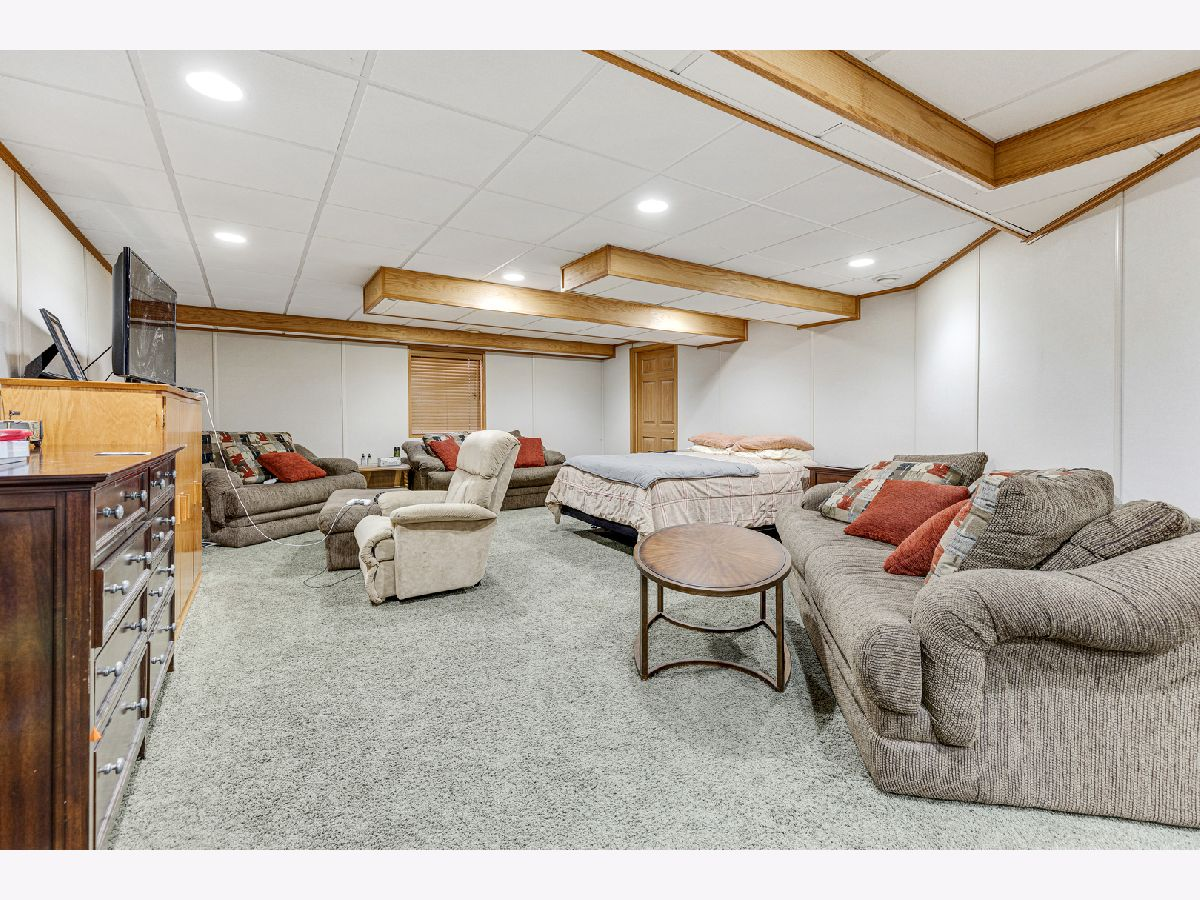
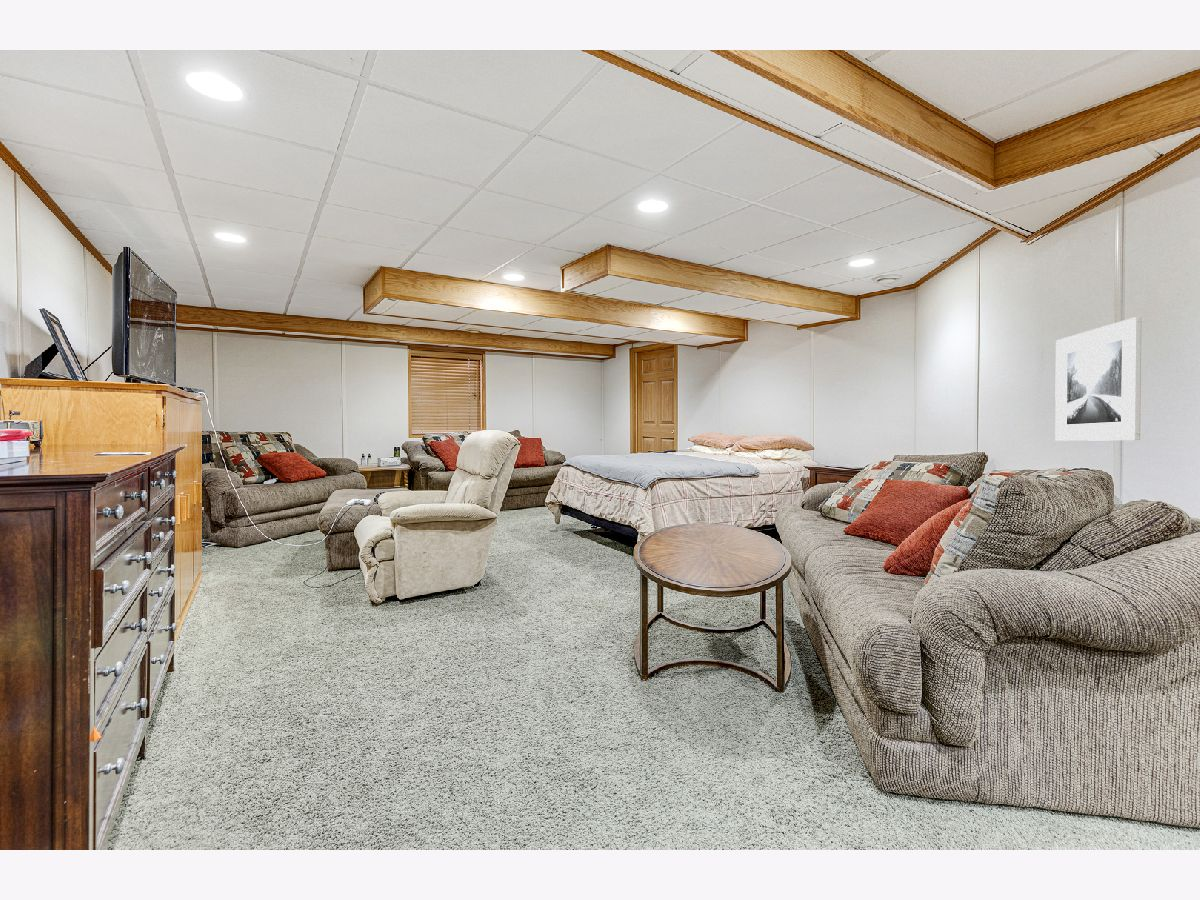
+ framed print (1093, 385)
